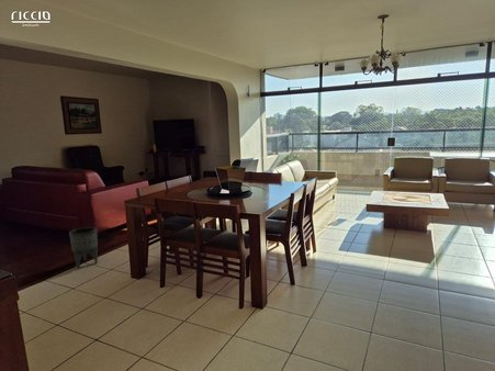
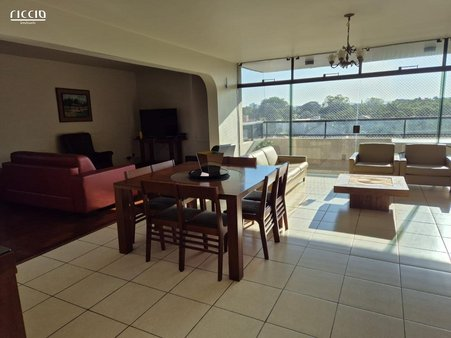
- planter (85, 247)
